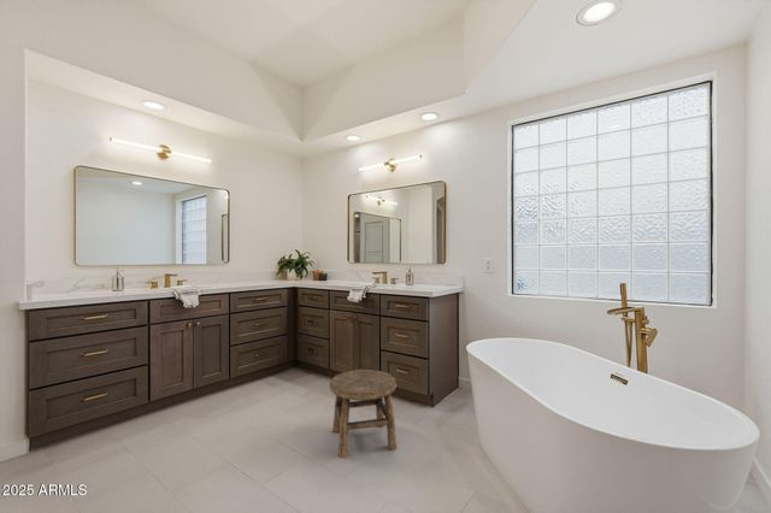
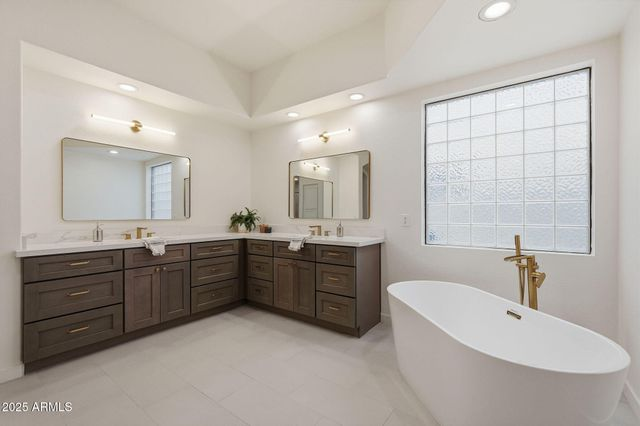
- stool (363, 406)
